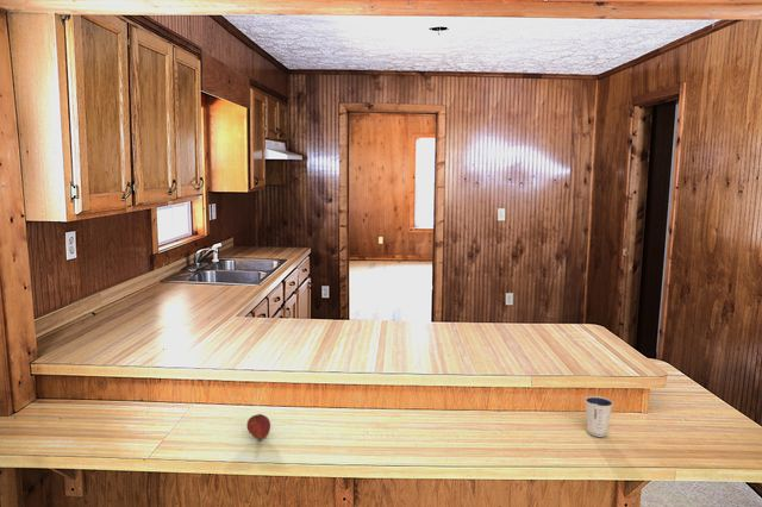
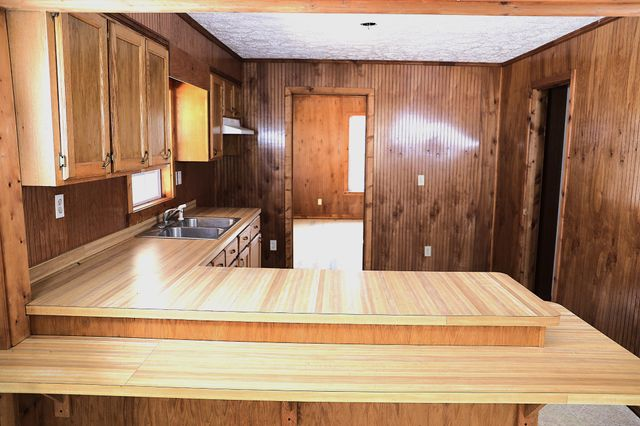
- fruit (258, 426)
- dixie cup (598, 417)
